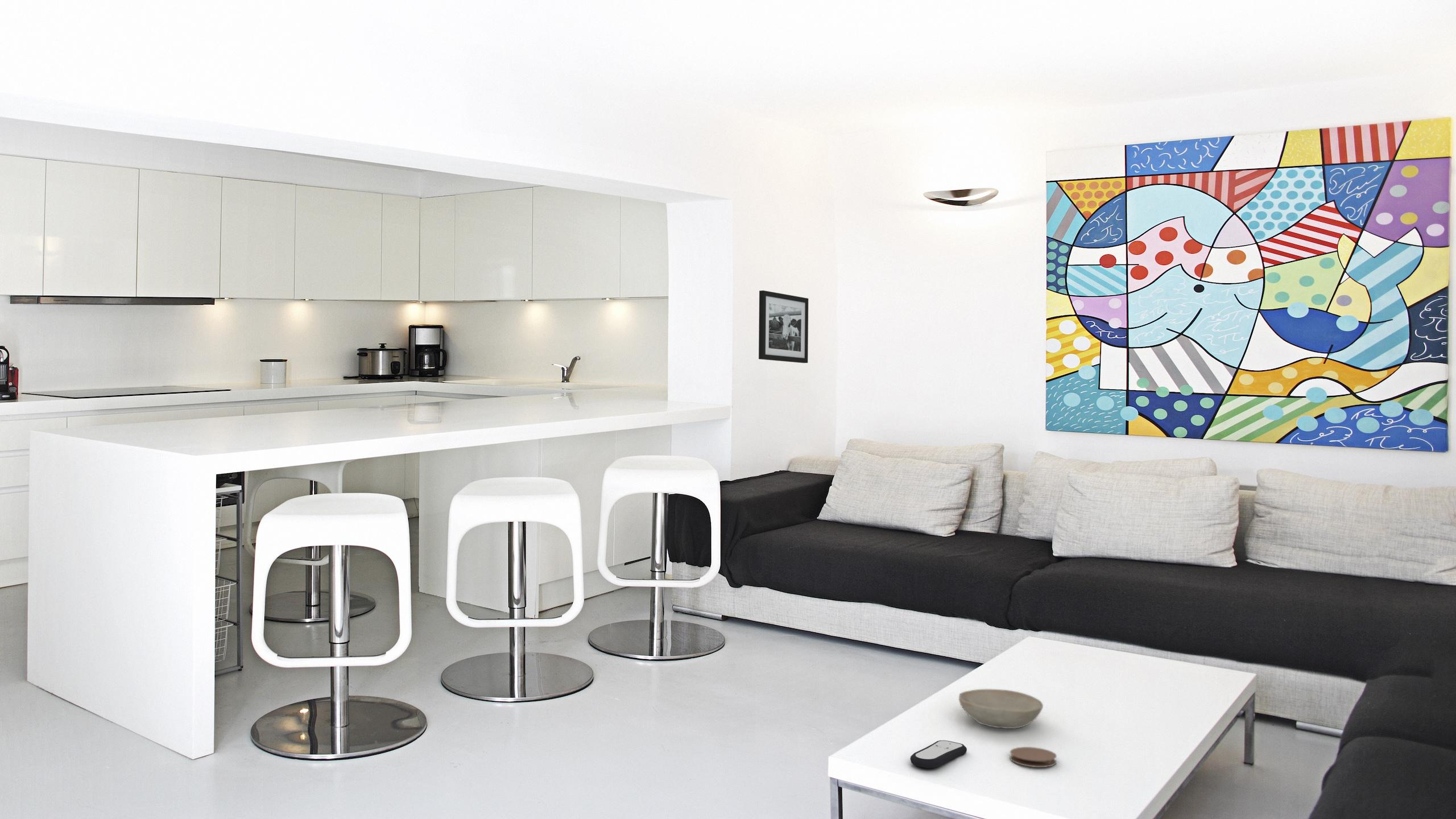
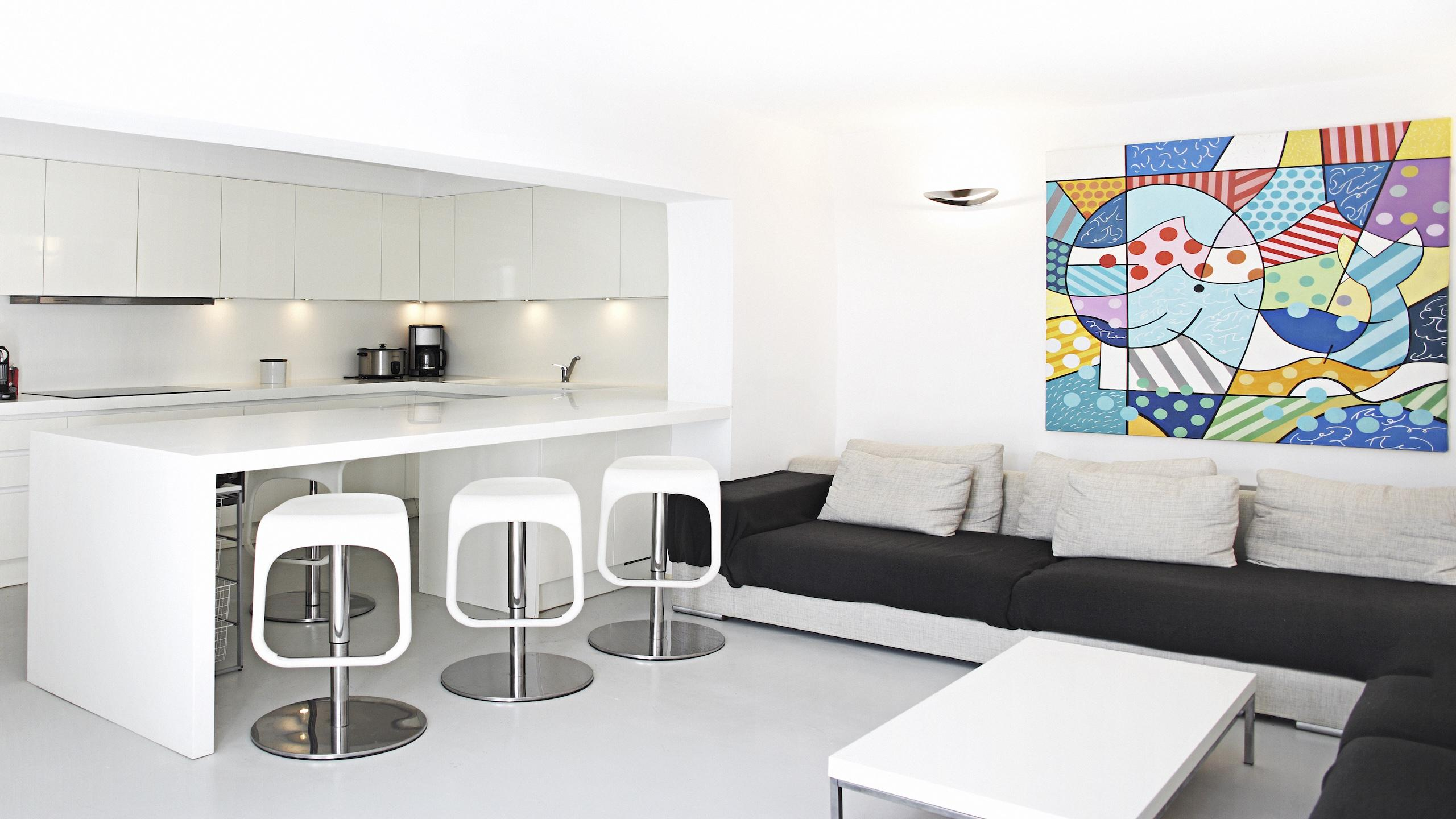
- picture frame (784, 328)
- remote control (937, 754)
- bowl (1000, 710)
- coaster (1033, 756)
